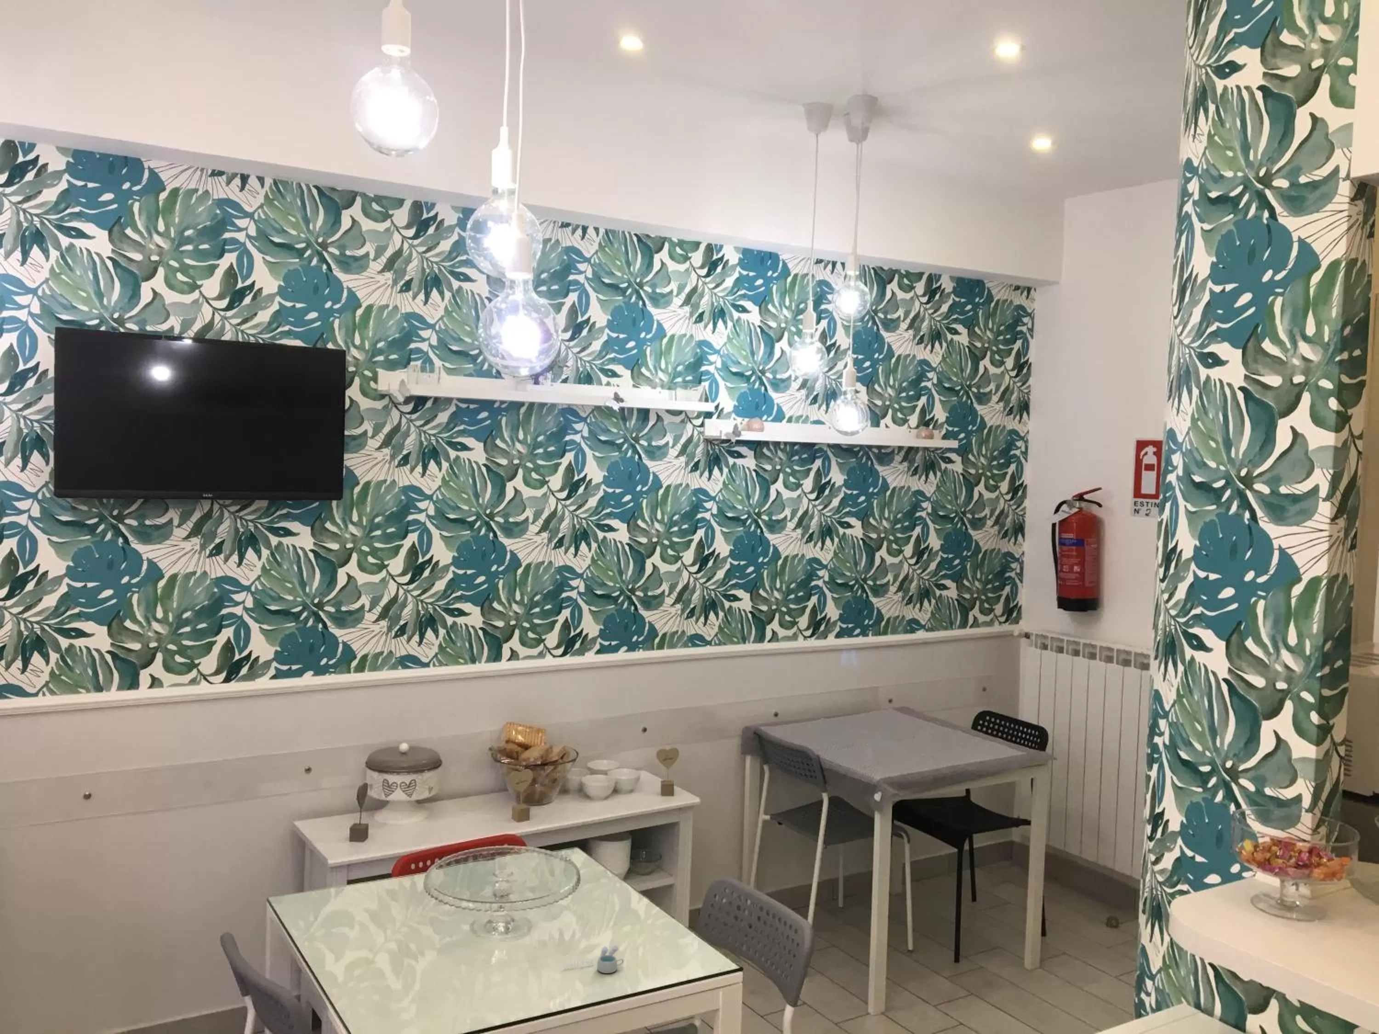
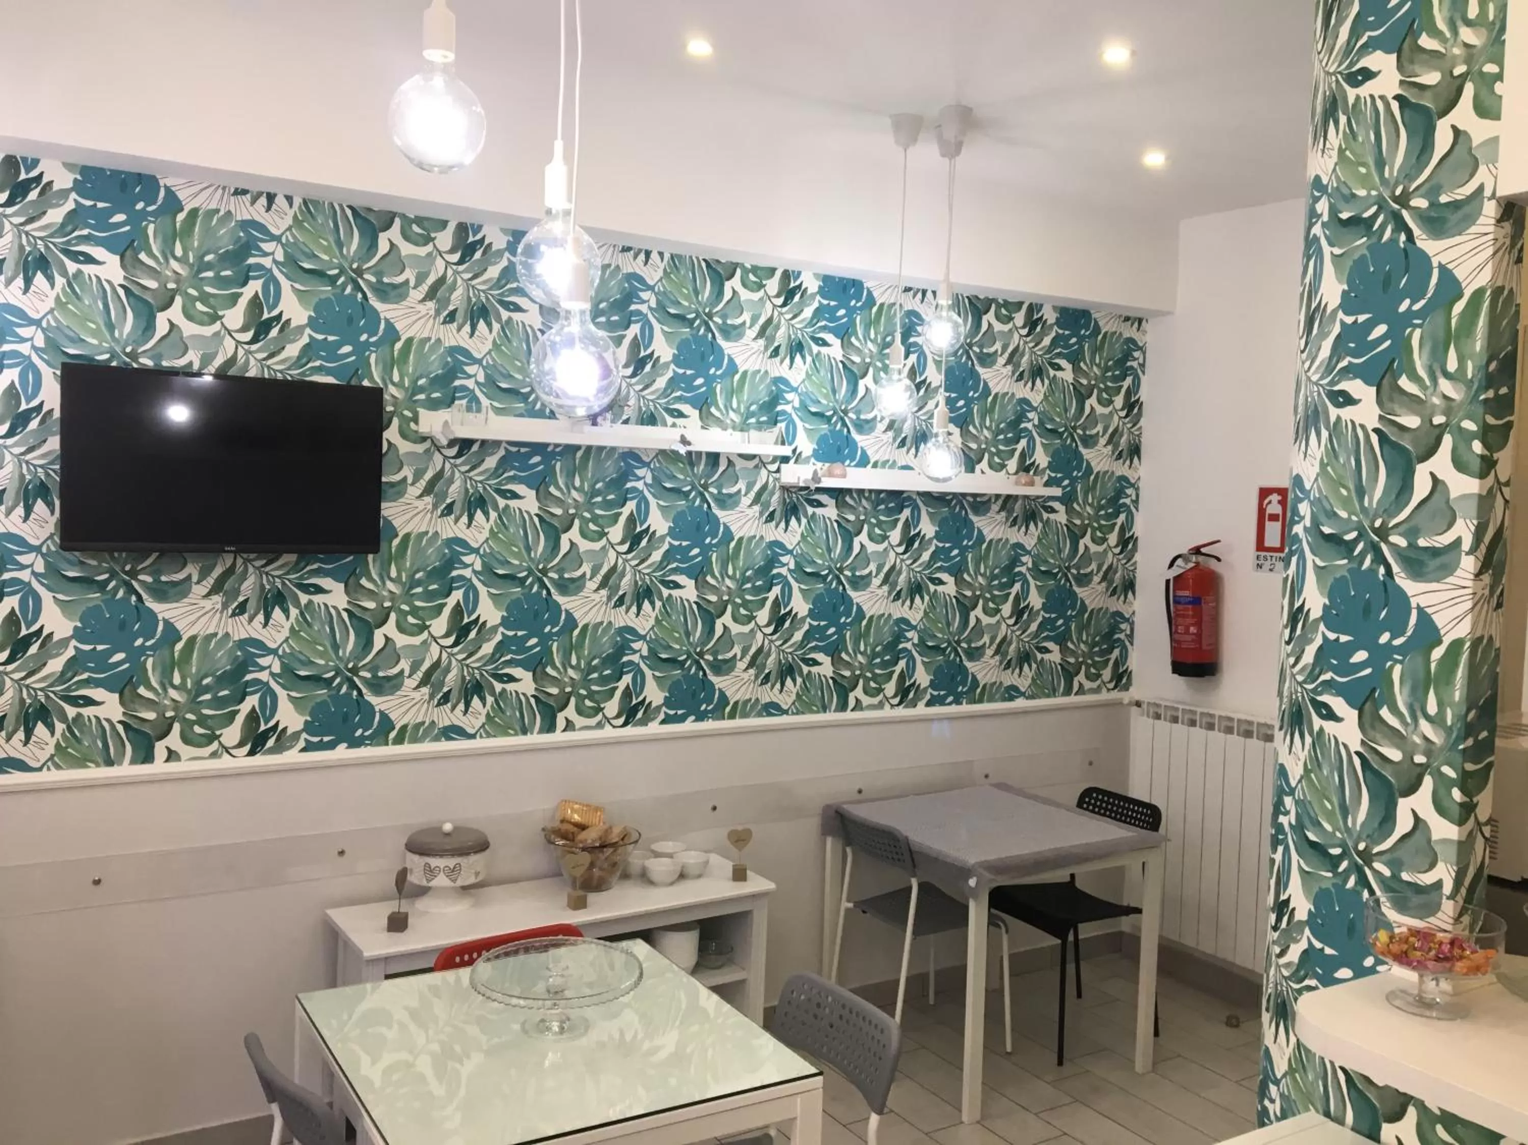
- cup (593, 959)
